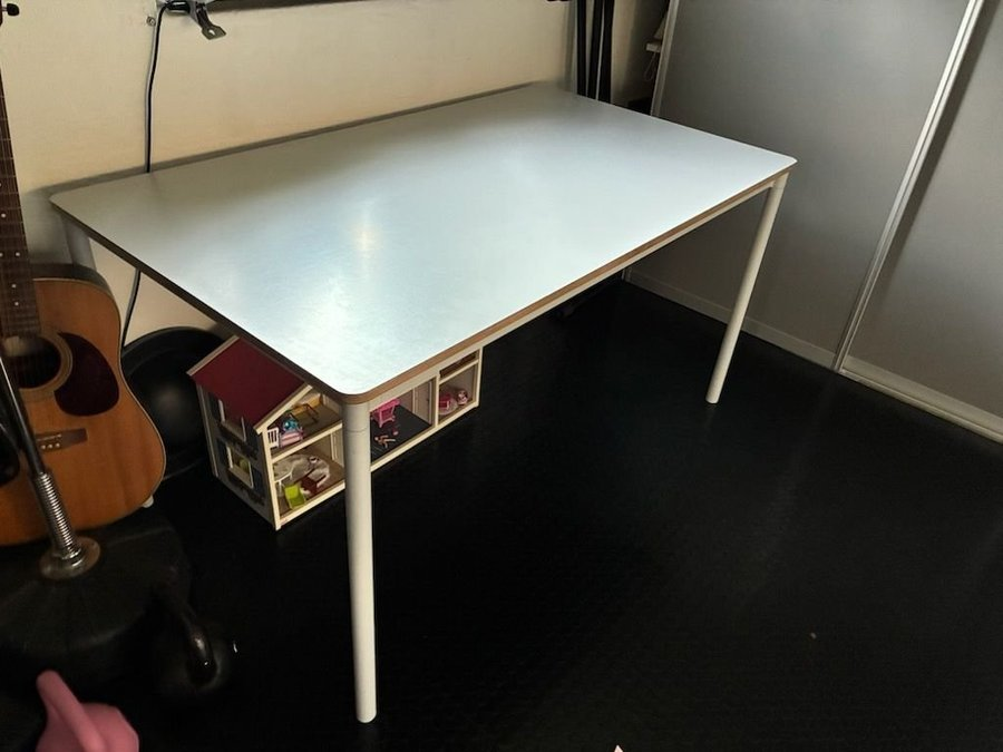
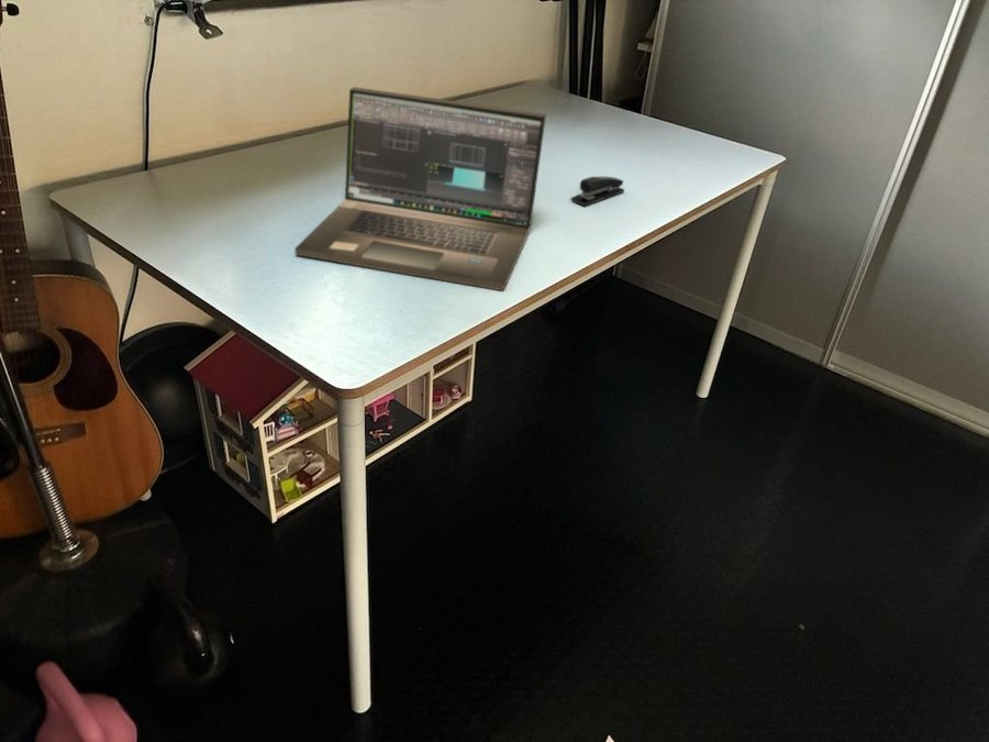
+ stapler (599, 186)
+ laptop (423, 182)
